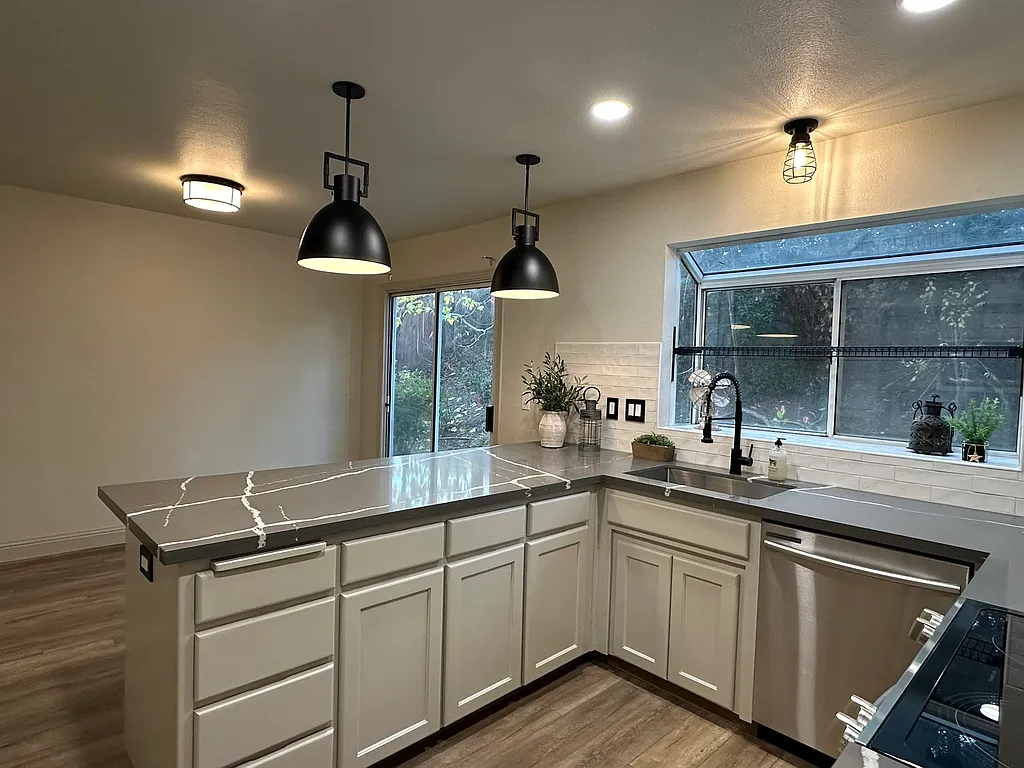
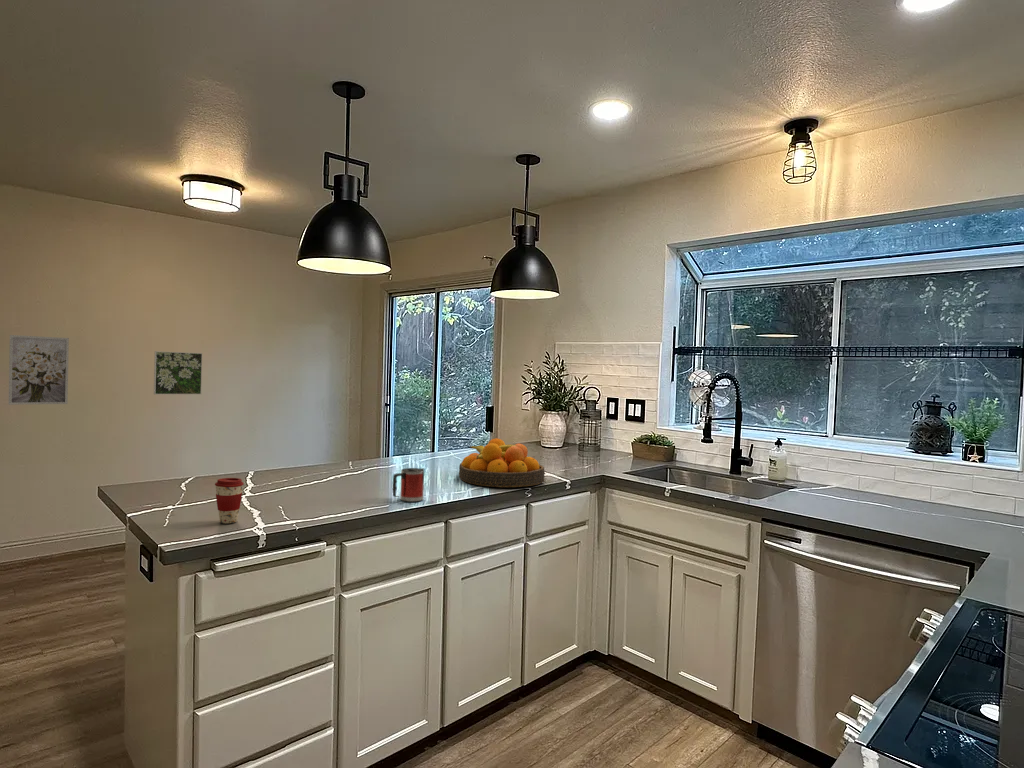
+ fruit bowl (502, 460)
+ coffee cup (229, 500)
+ mug (409, 484)
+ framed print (178, 373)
+ wall art (39, 370)
